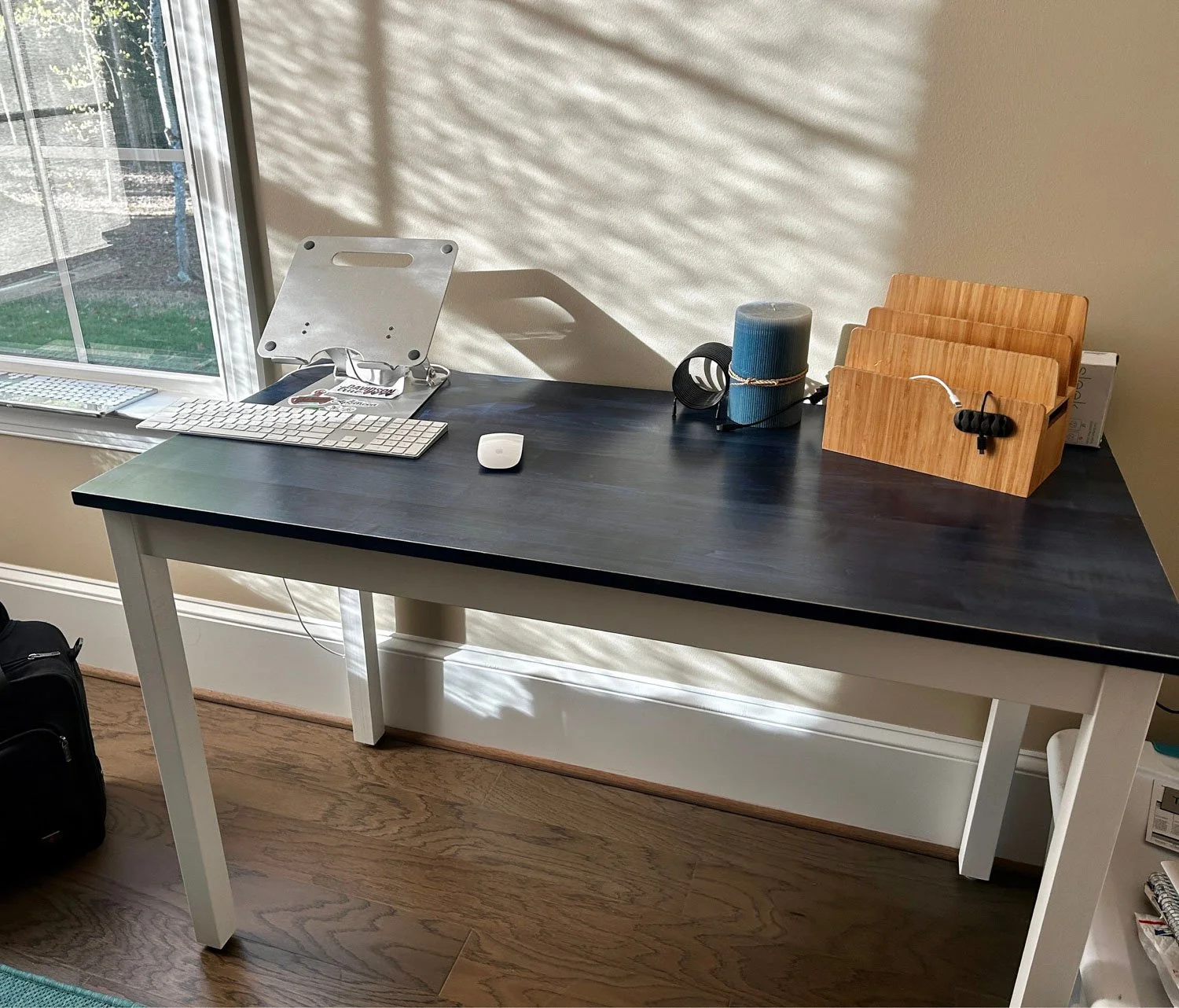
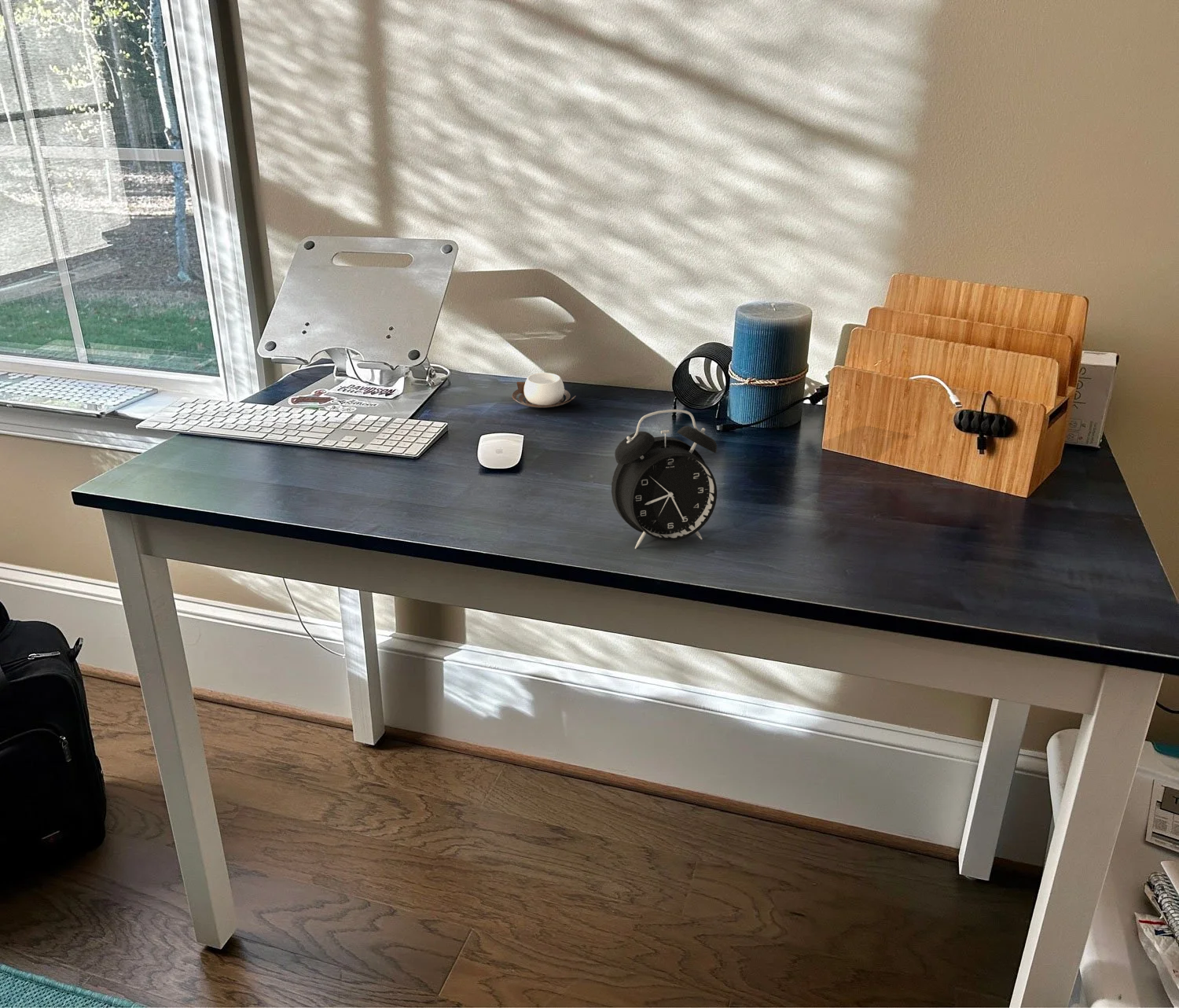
+ alarm clock (667, 478)
+ cup (544, 392)
